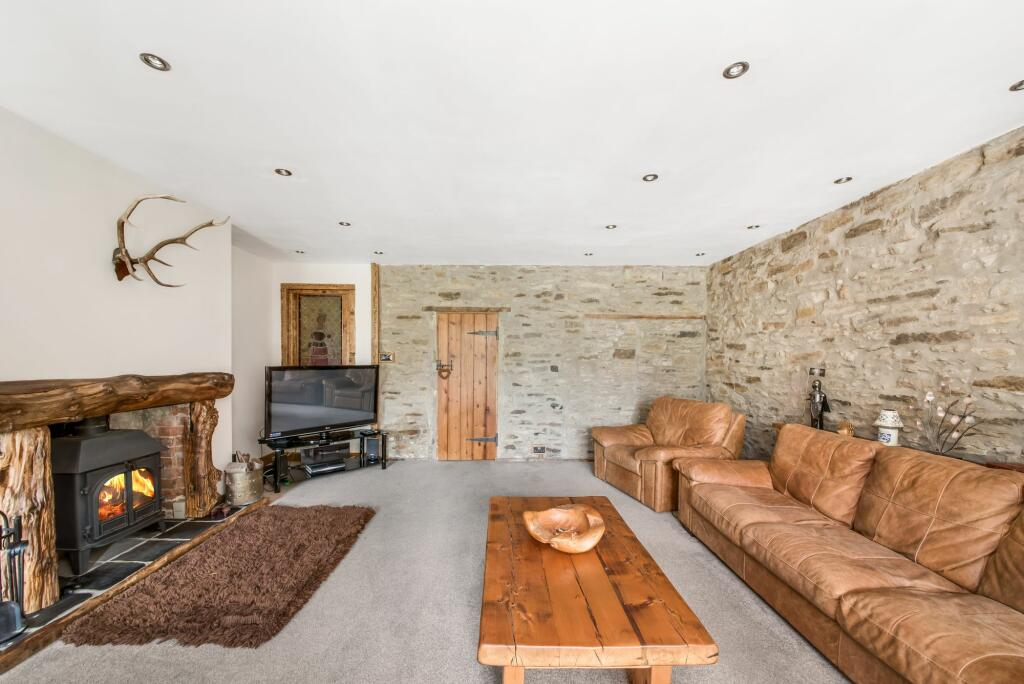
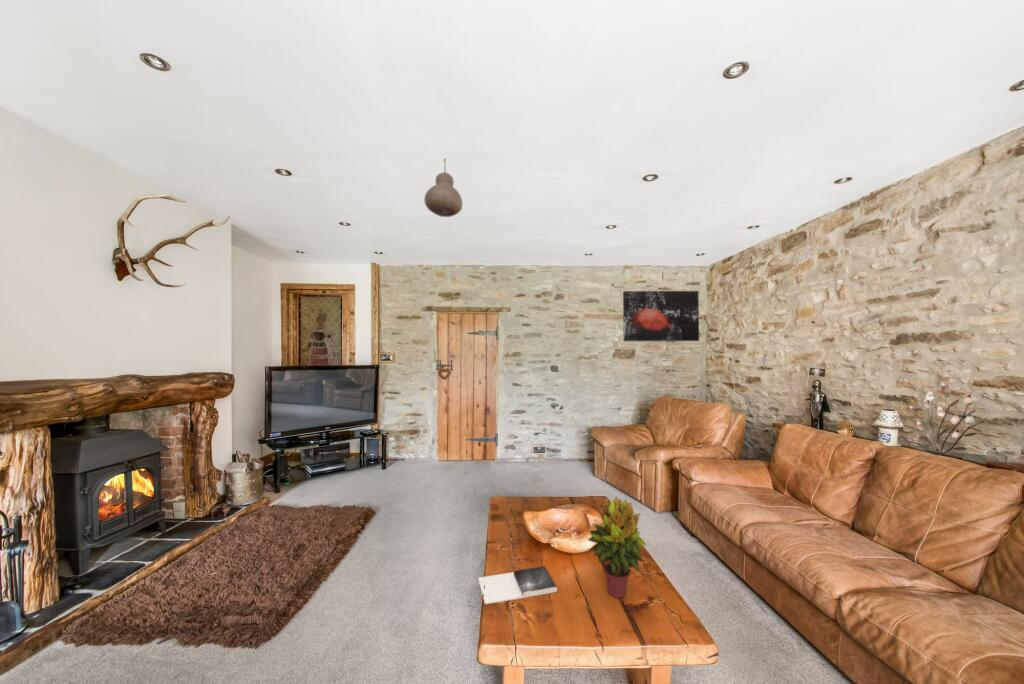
+ pendant light (443, 186)
+ potted plant (618, 546)
+ wall art (661, 316)
+ book (516, 581)
